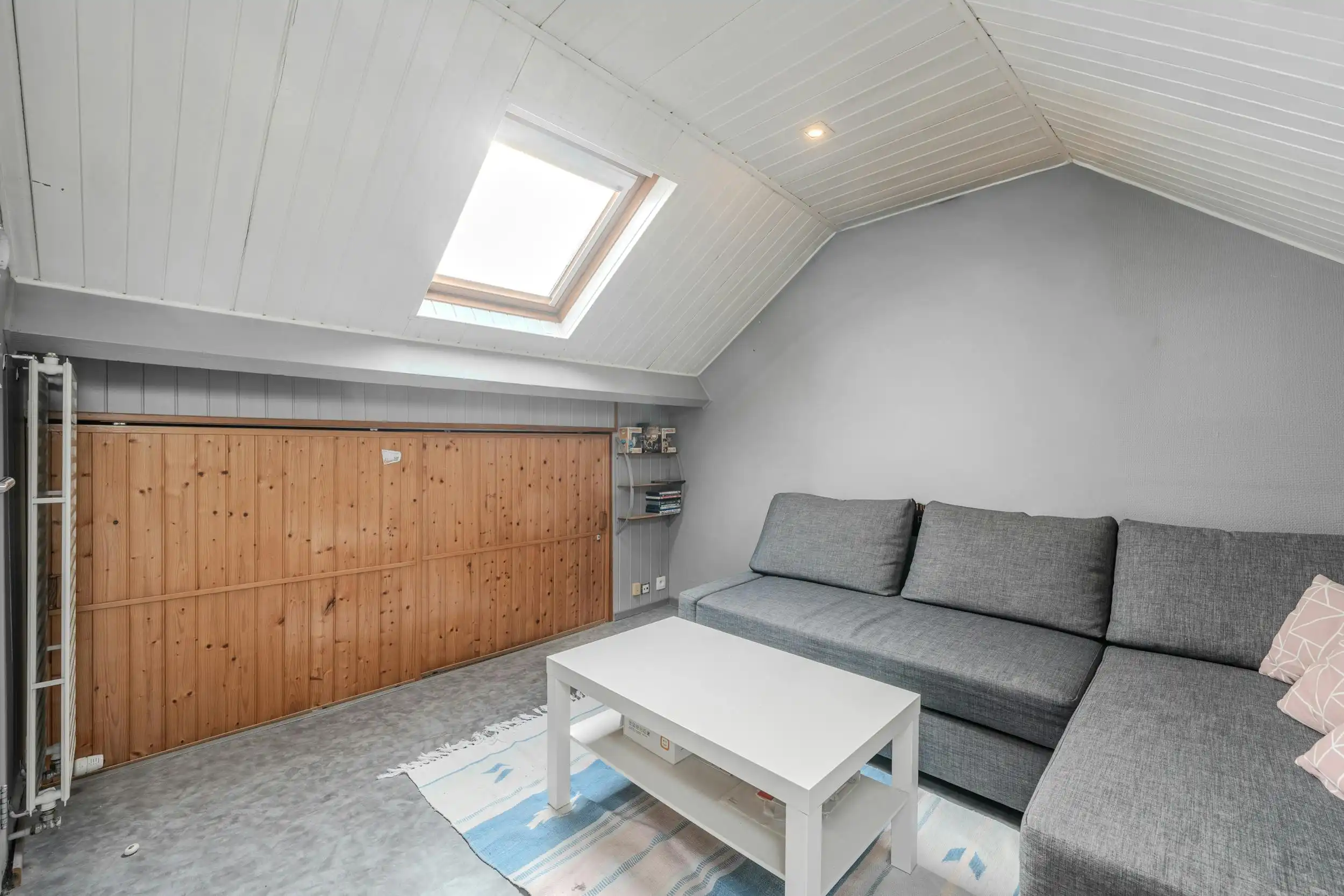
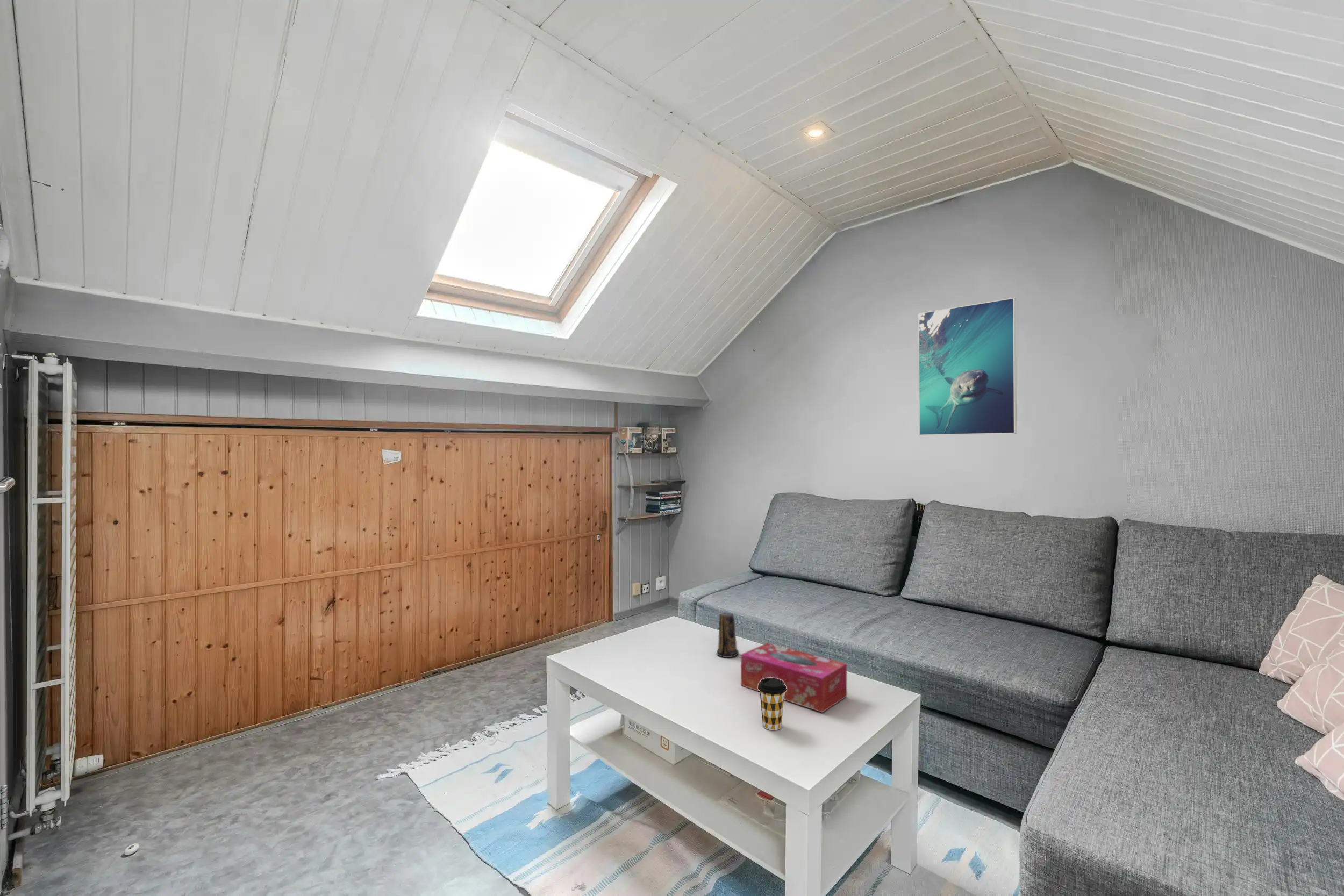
+ coffee cup (772, 704)
+ tissue box (792, 675)
+ candle (727, 633)
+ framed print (965, 370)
